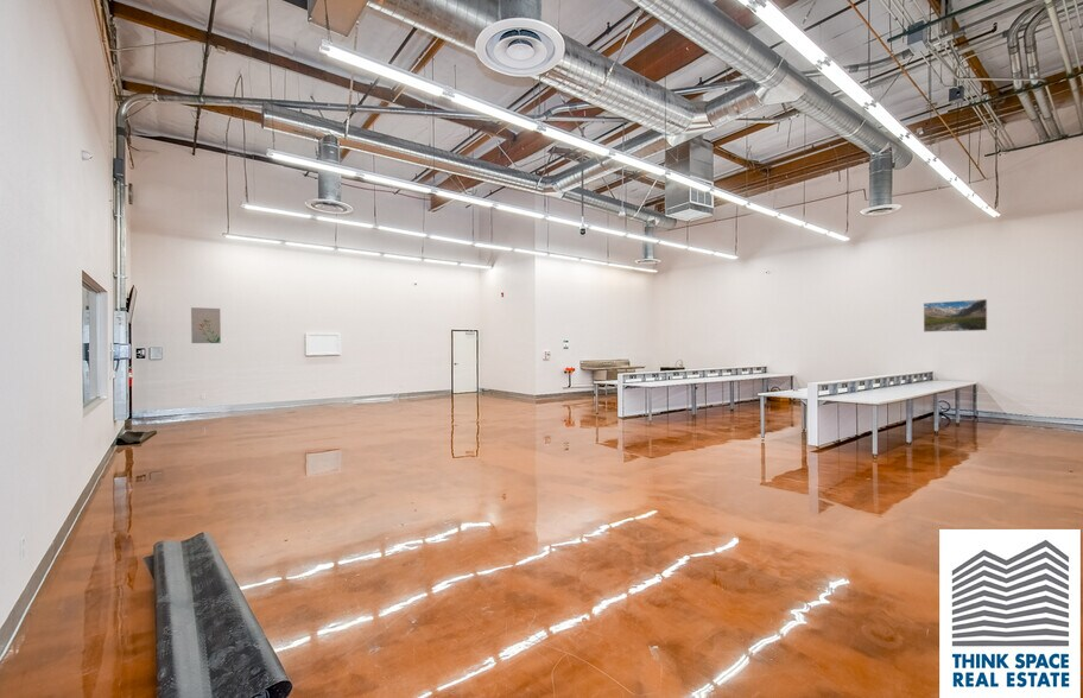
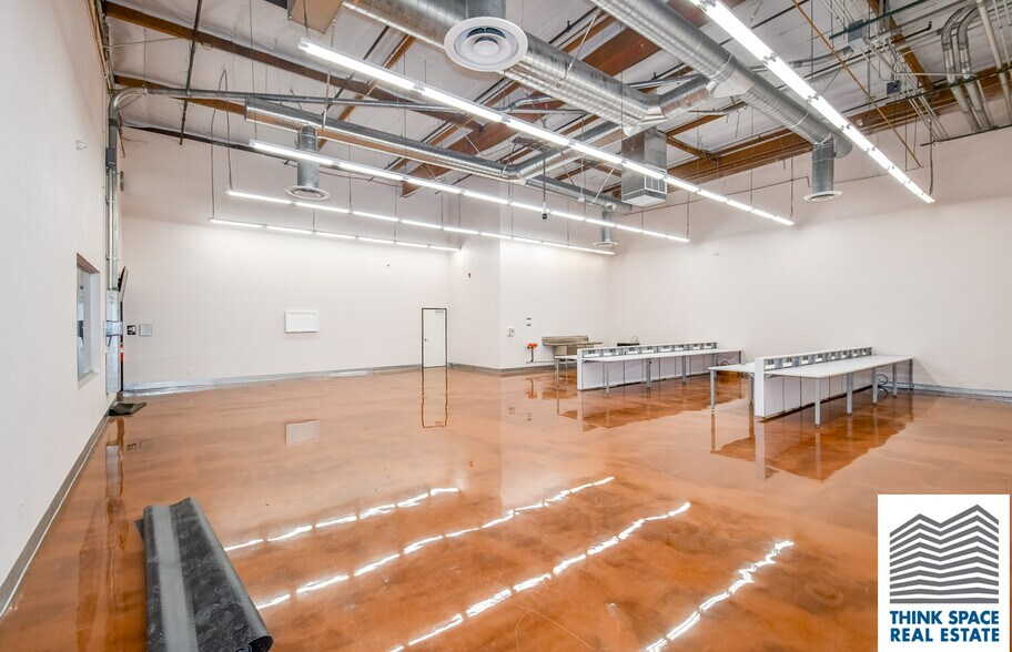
- wall art (205, 325)
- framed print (954, 316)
